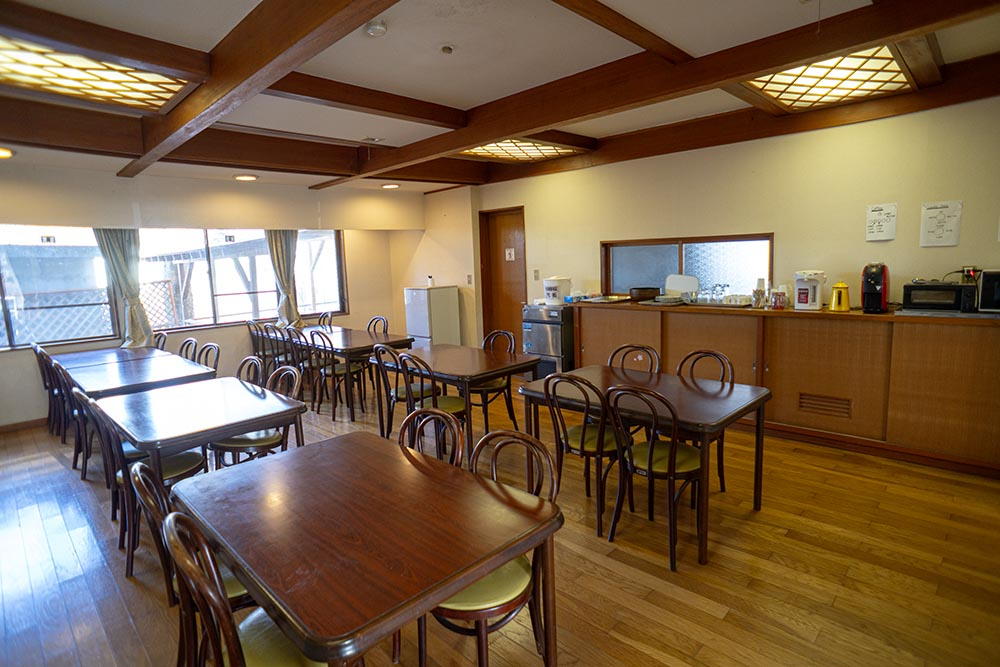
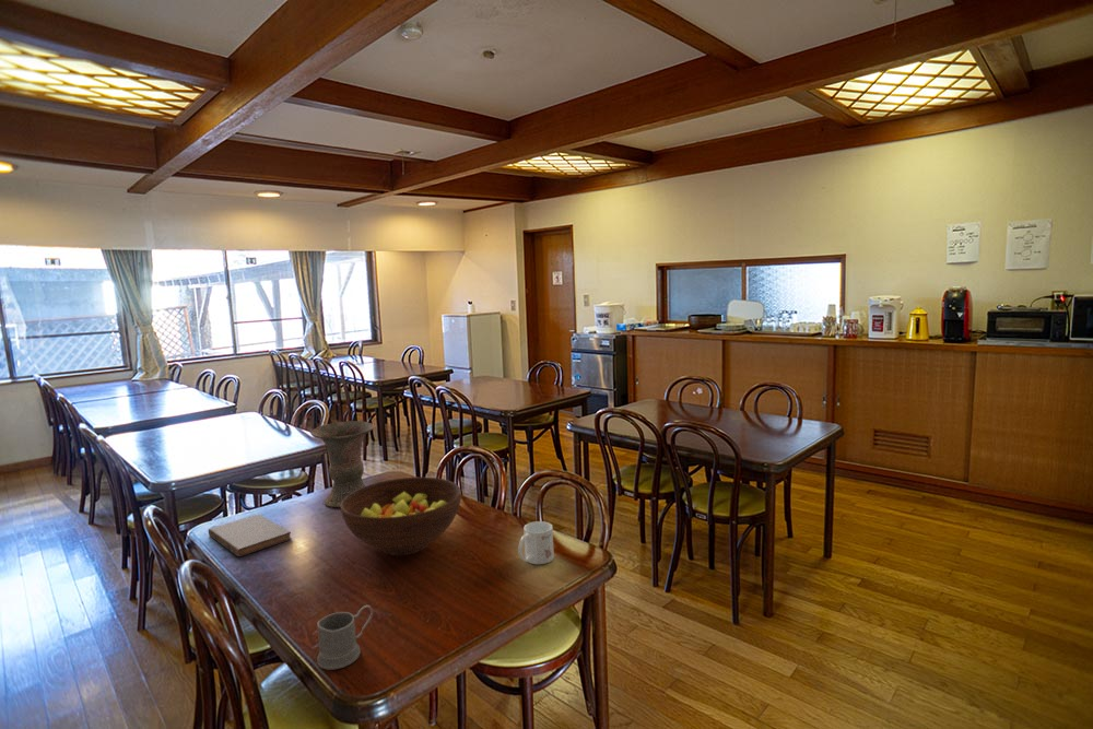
+ vase (345, 463)
+ mug (533, 544)
+ book (249, 533)
+ mug (344, 633)
+ fruit bowl (403, 521)
